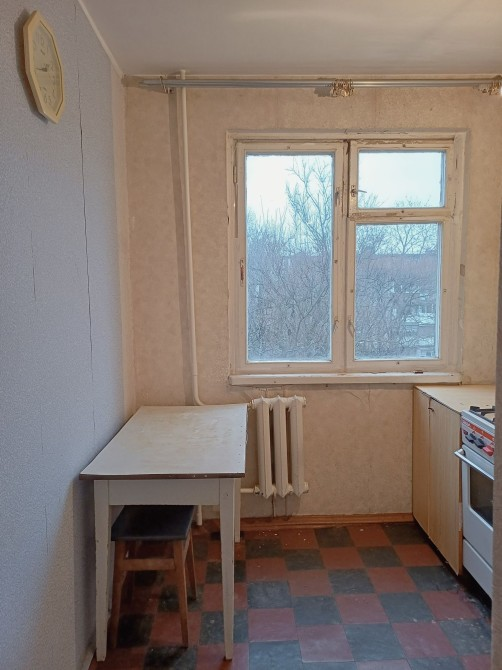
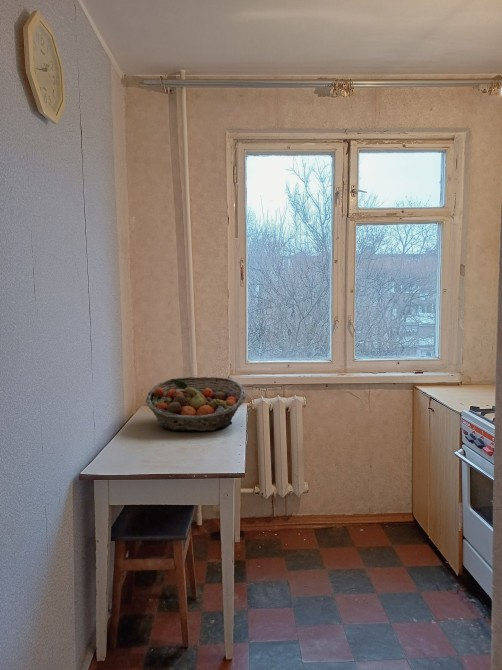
+ fruit basket (196, 402)
